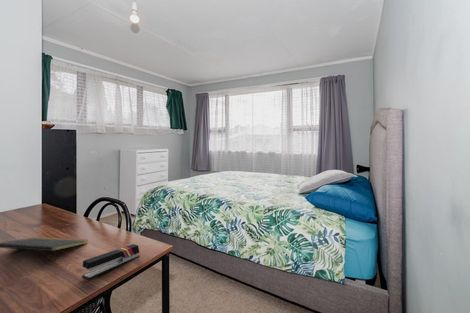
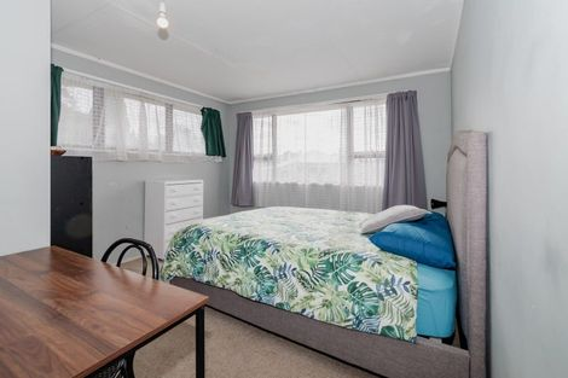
- stapler (113, 258)
- notepad (44, 243)
